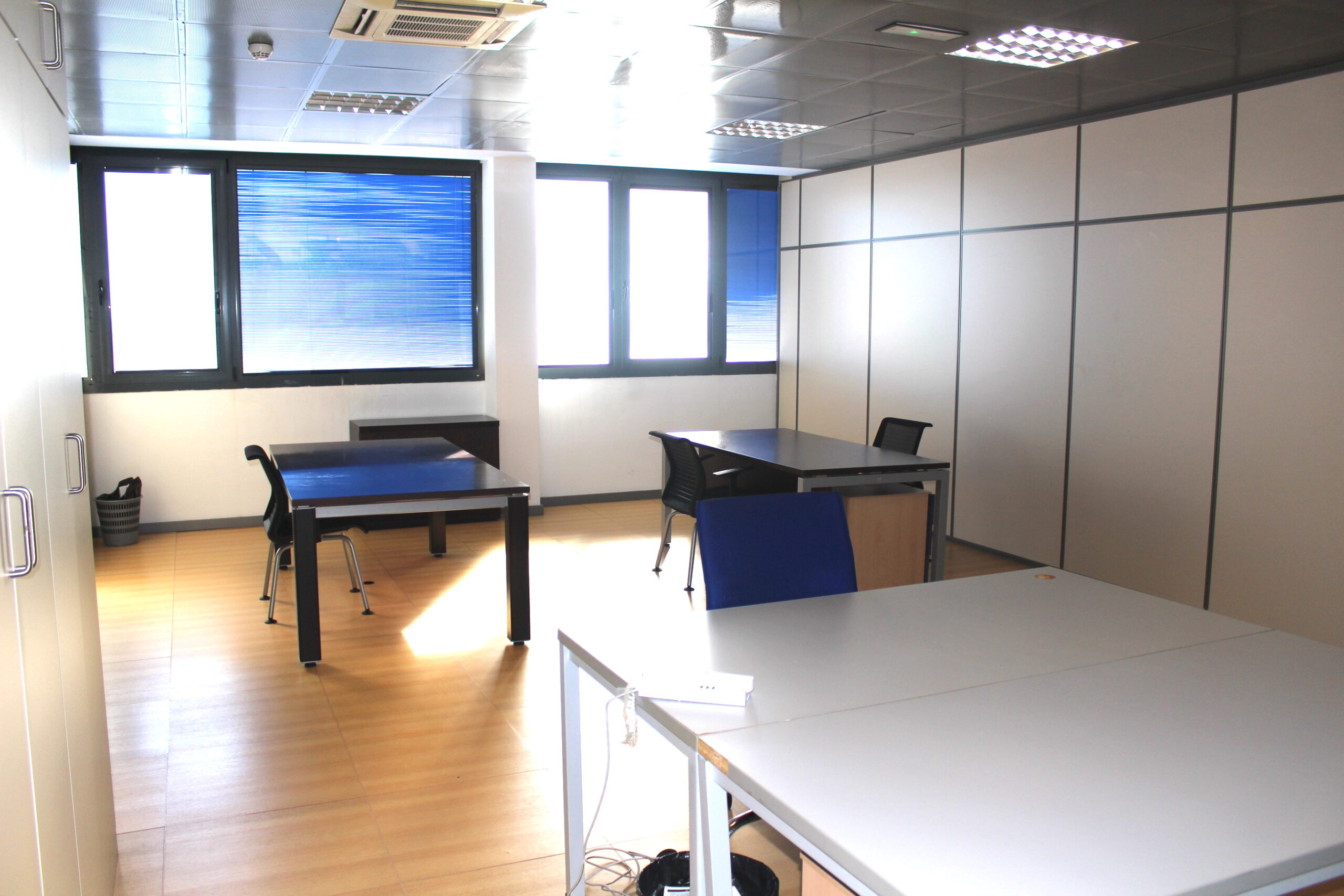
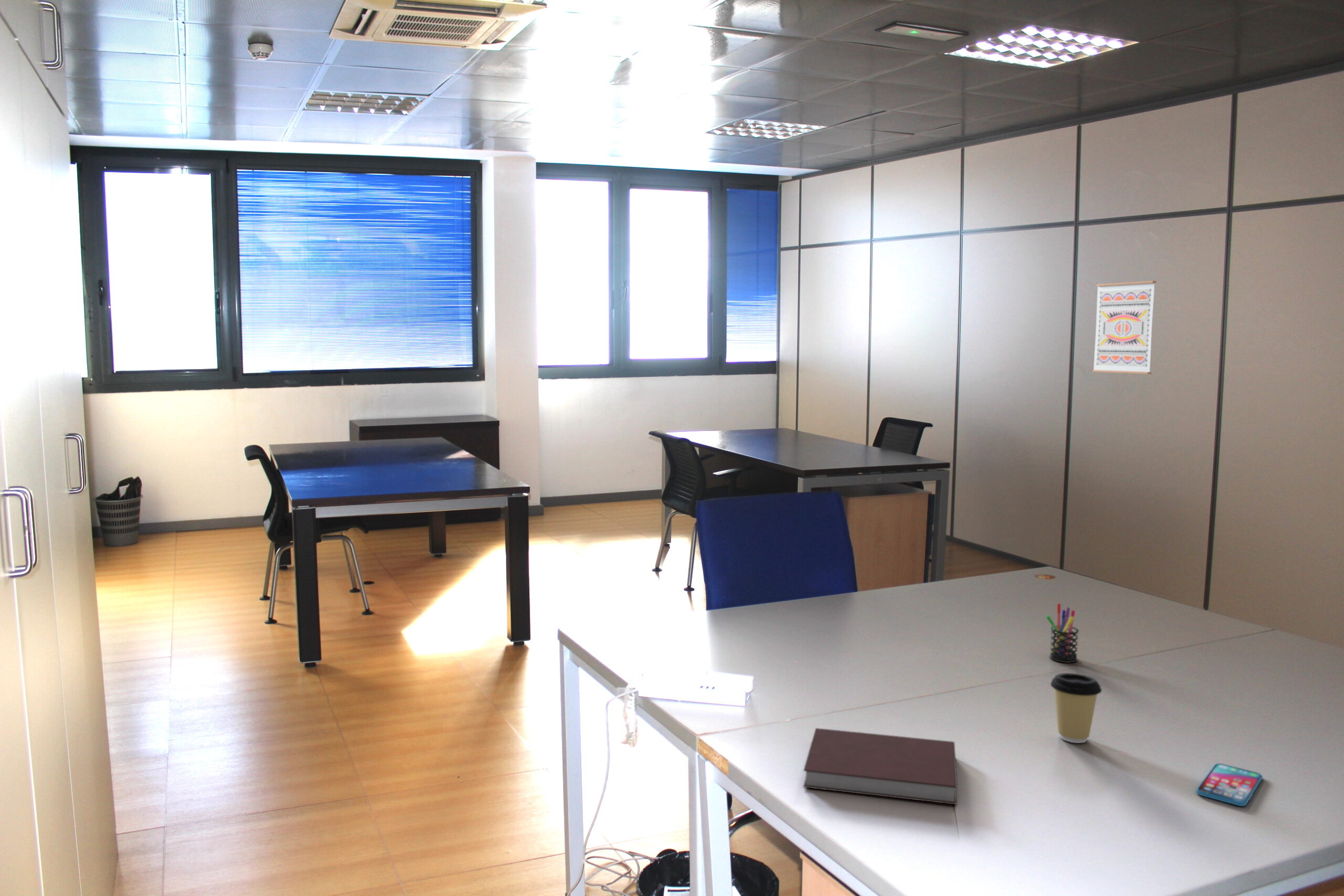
+ smartphone (1230, 784)
+ coffee cup (1075, 707)
+ pen holder (1060, 633)
+ wall art (1123, 328)
+ notebook (881, 763)
